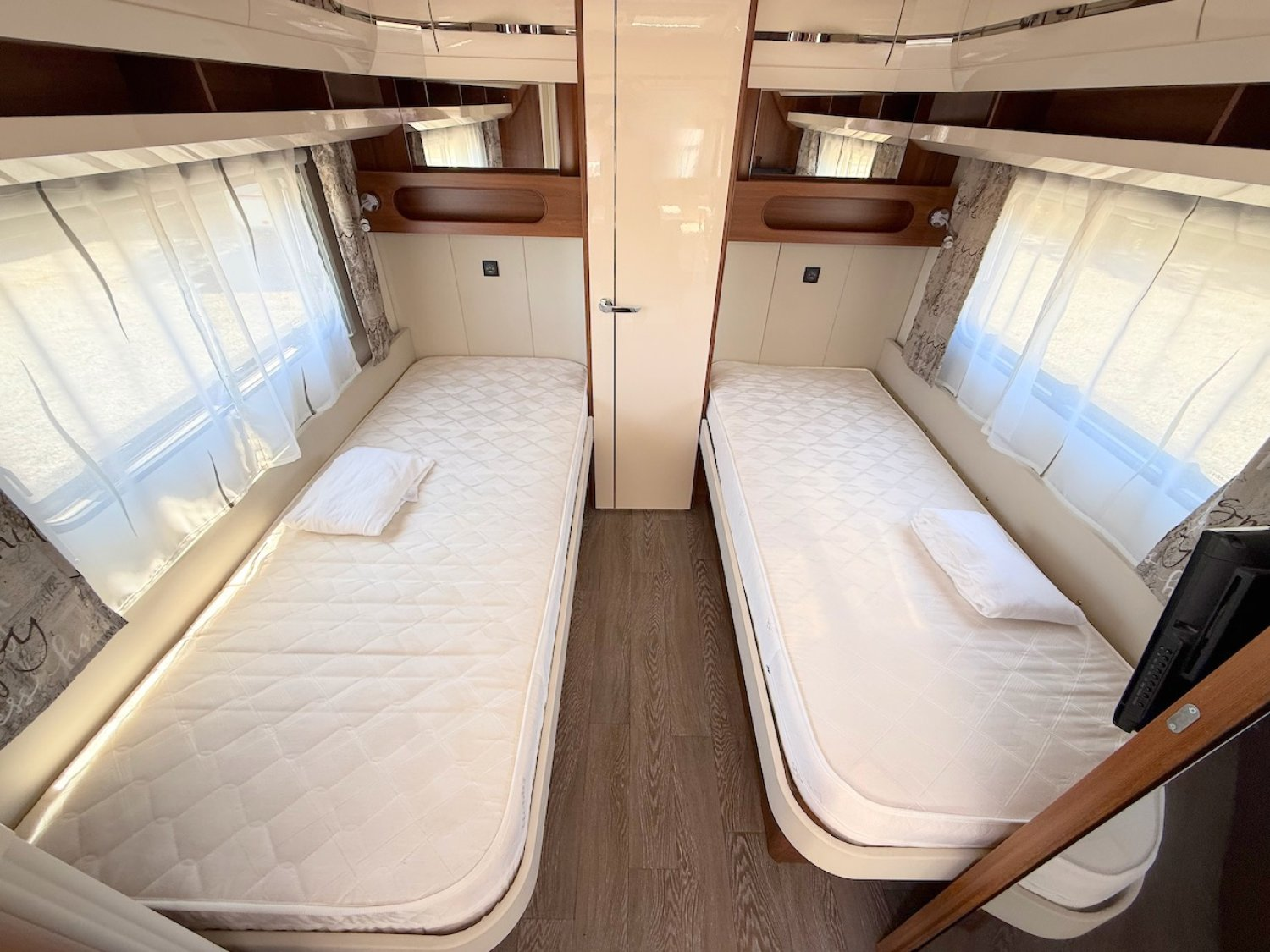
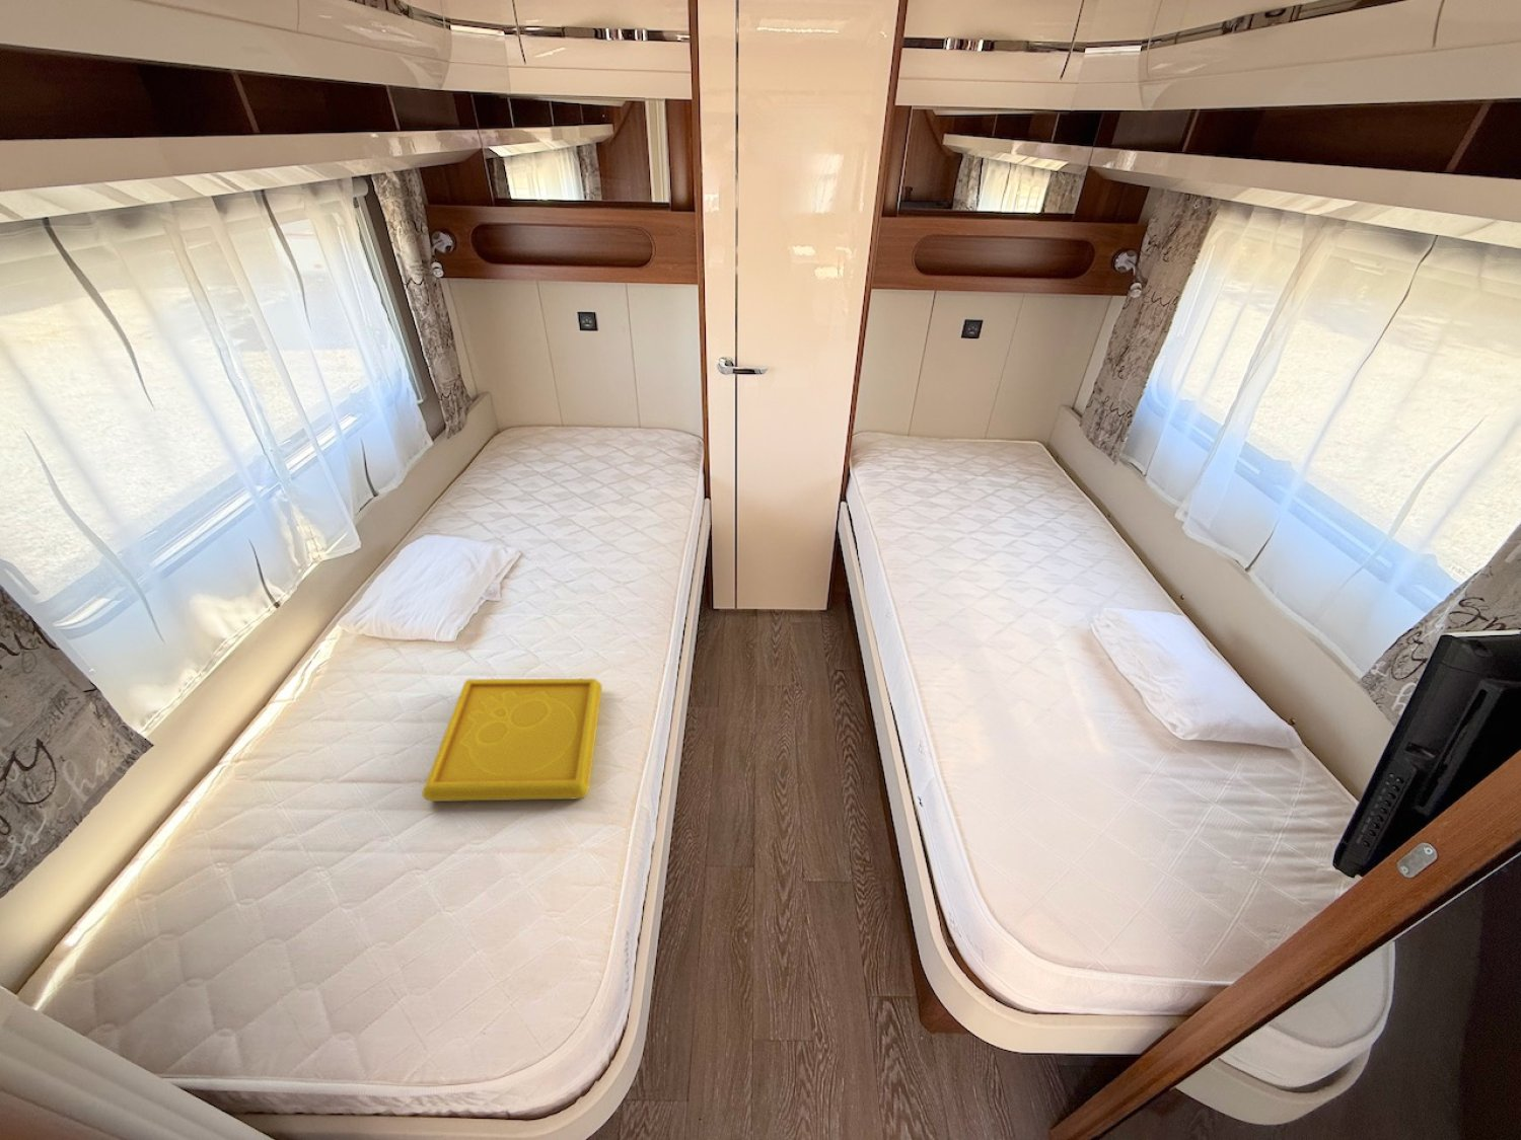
+ serving tray (520, 734)
